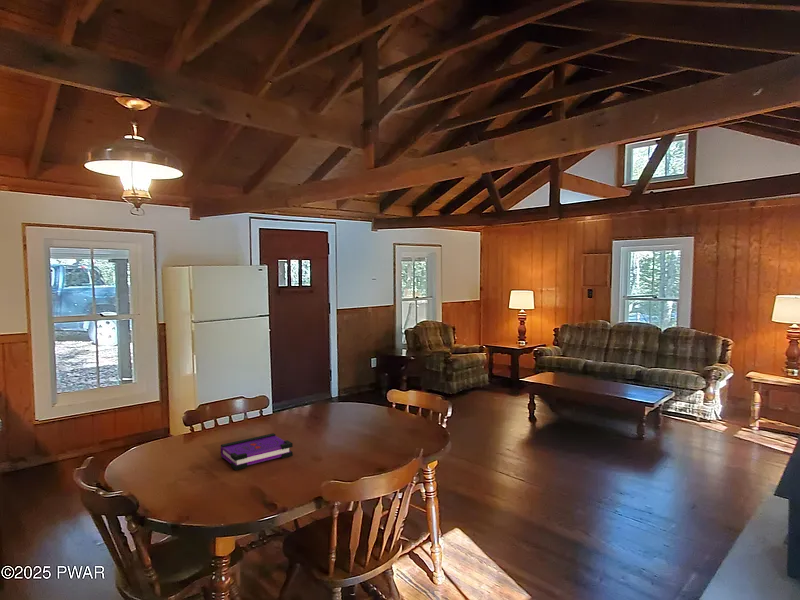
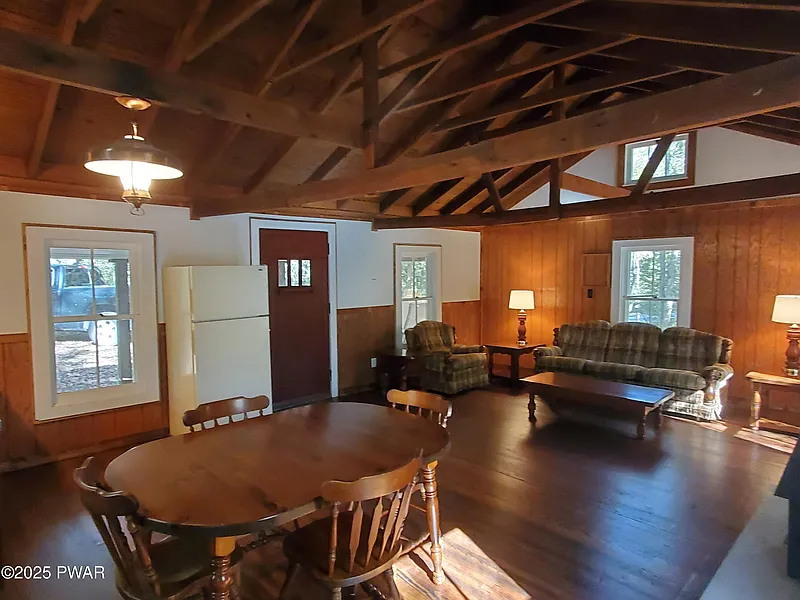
- board game (260, 449)
